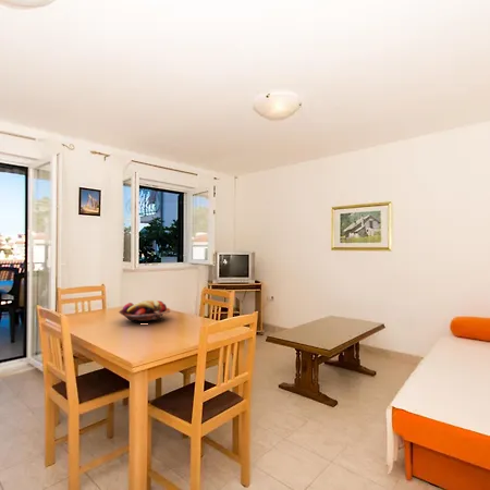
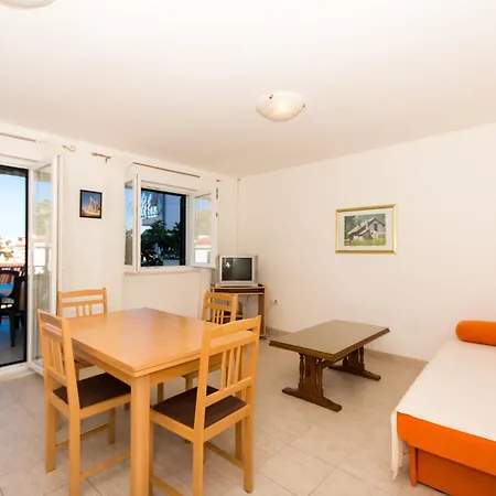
- fruit basket (146, 309)
